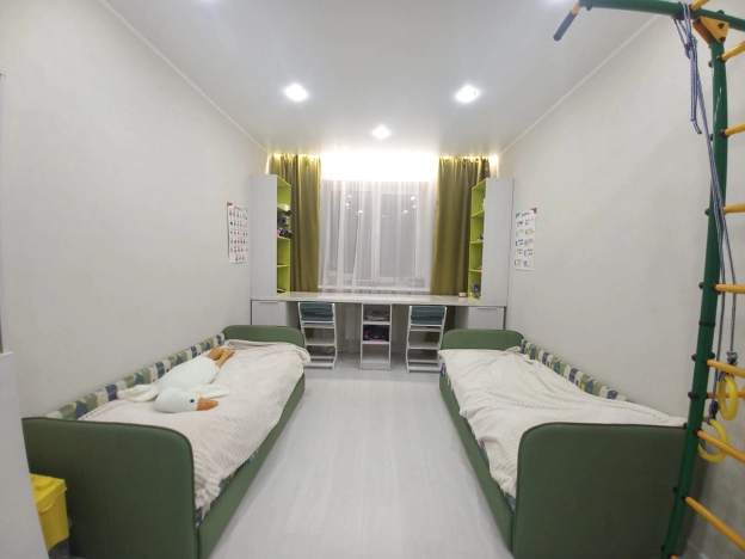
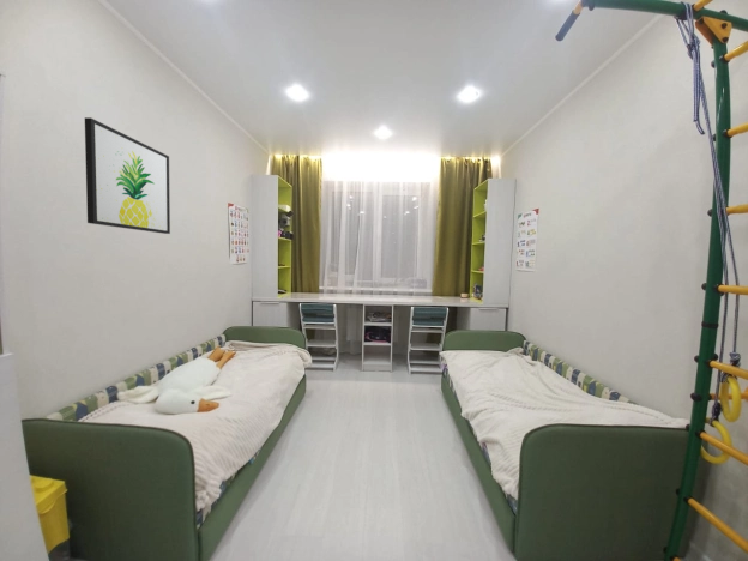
+ wall art (133, 185)
